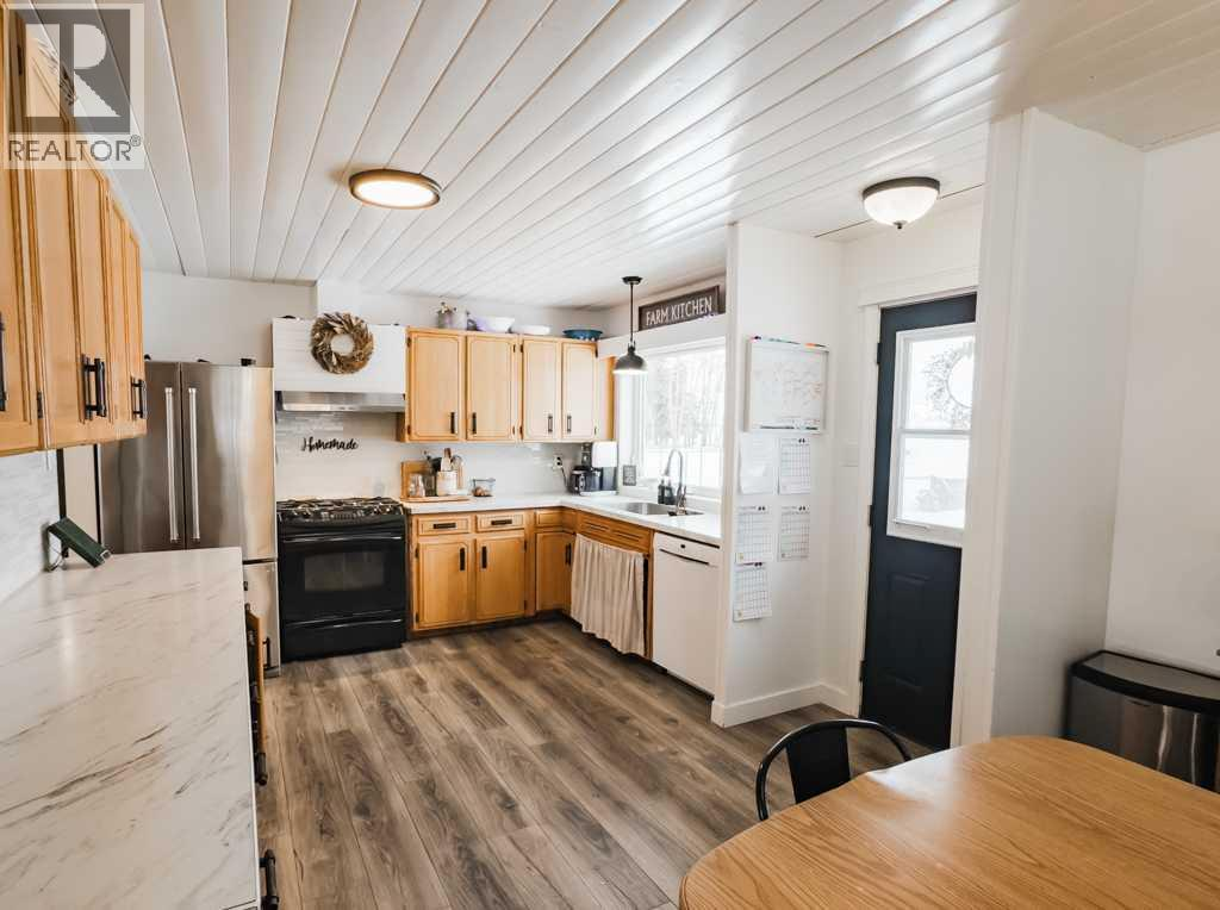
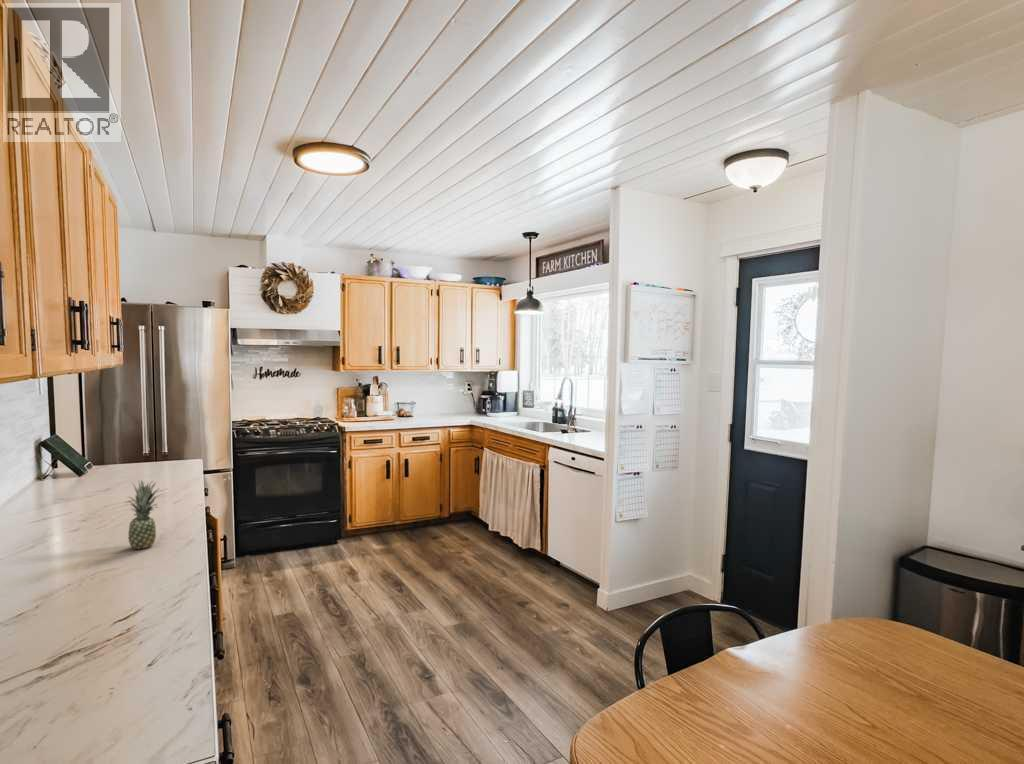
+ fruit (143, 513)
